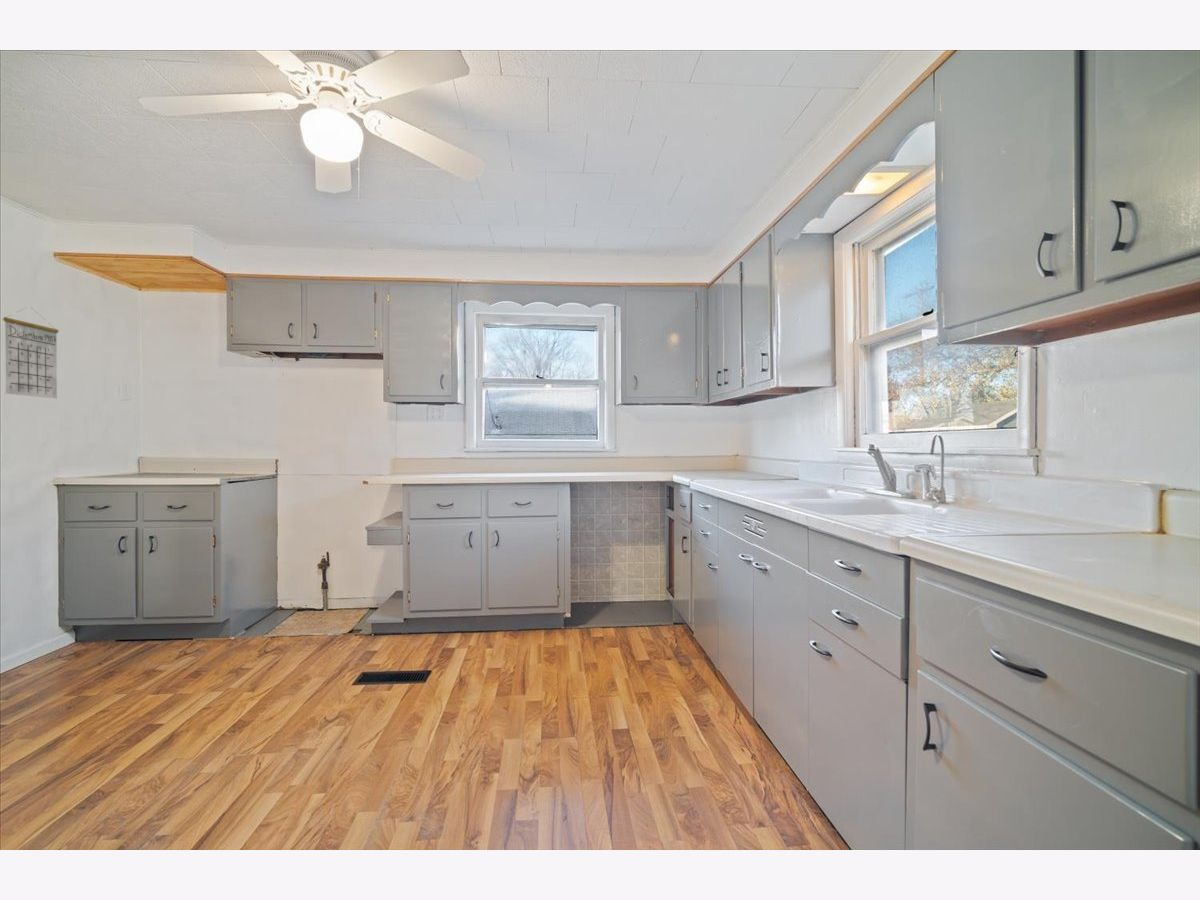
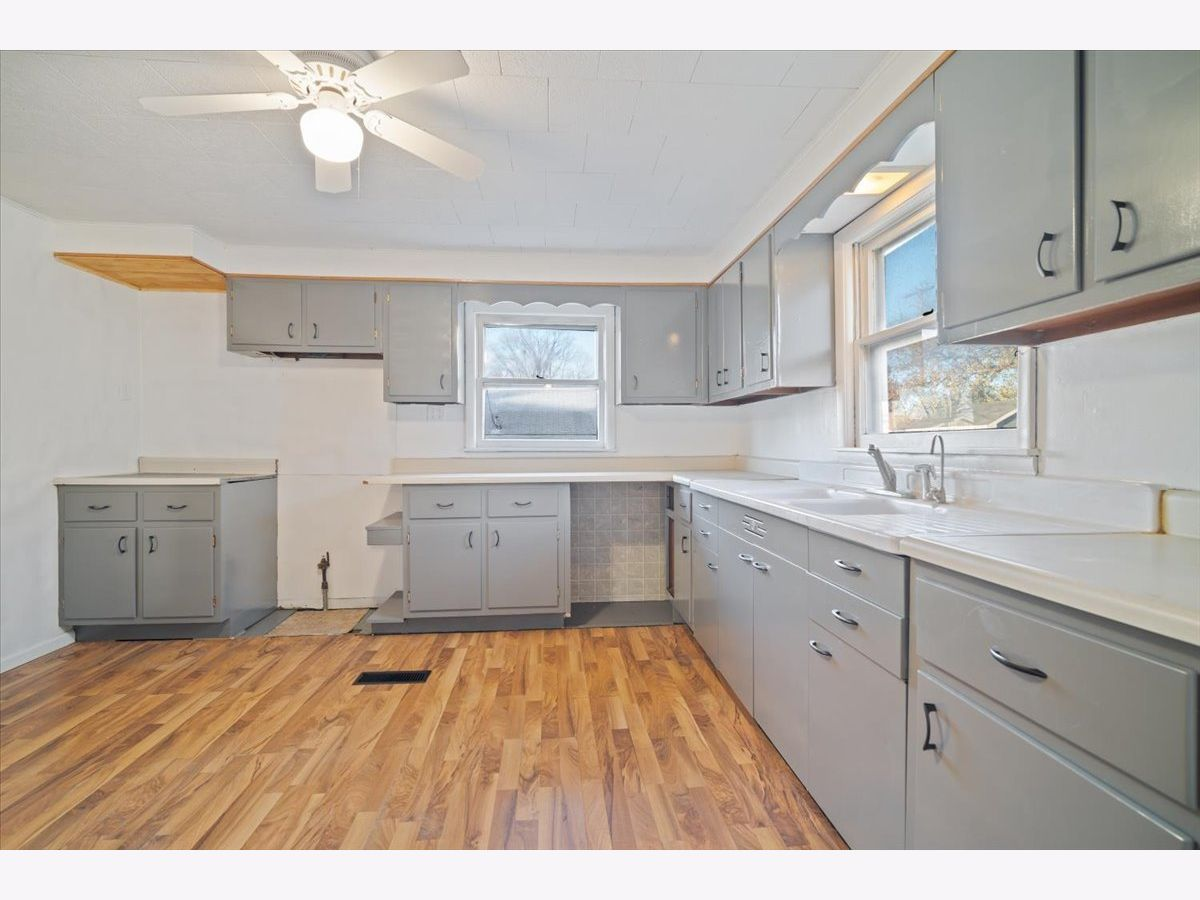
- calendar (32, 351)
